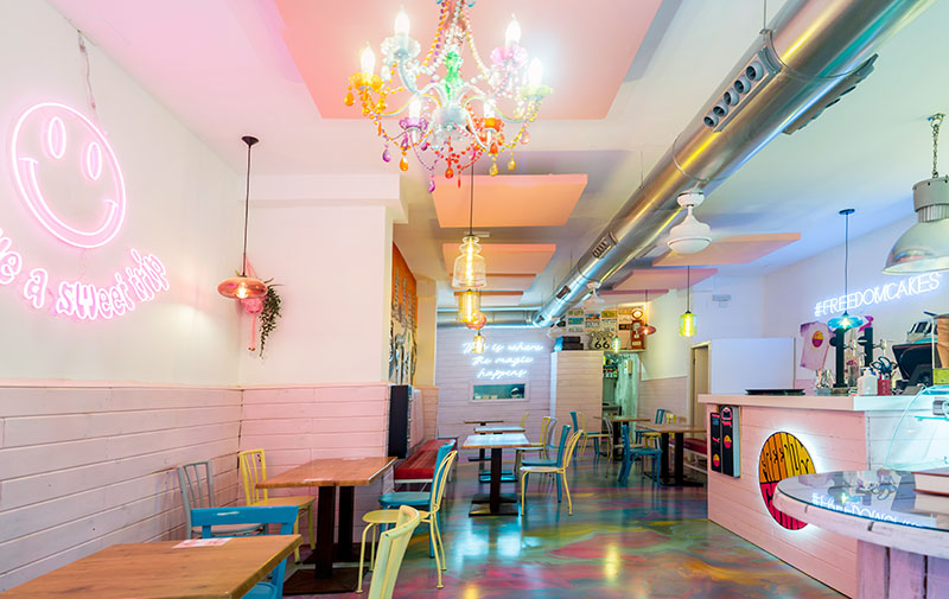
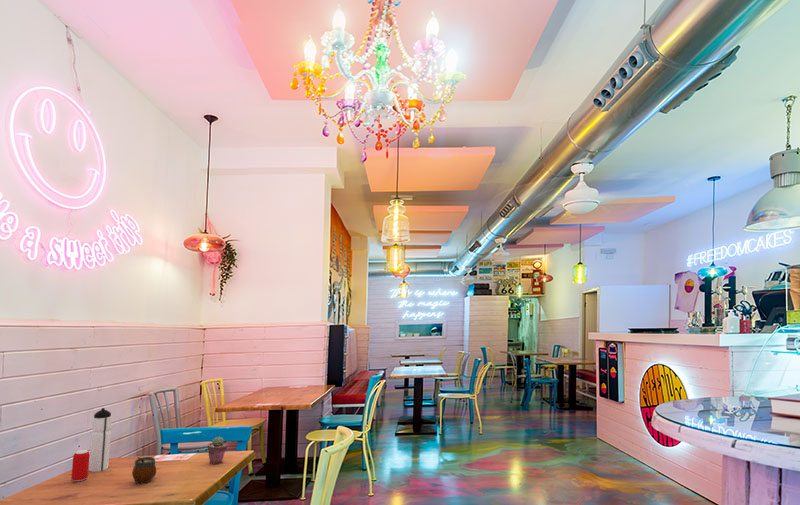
+ potted succulent (217, 449)
+ beverage can (80, 465)
+ gourd (143, 467)
+ water bottle (100, 438)
